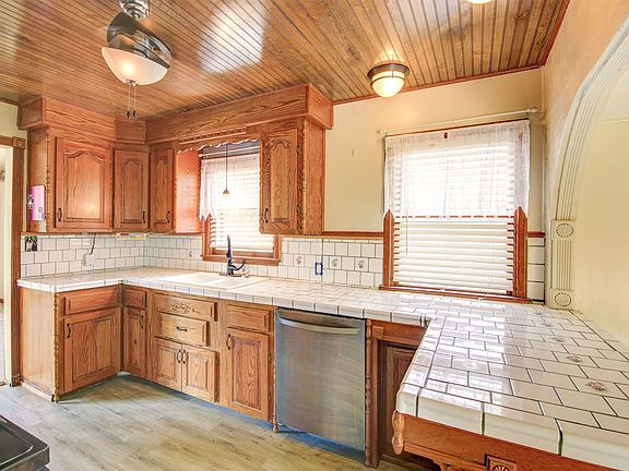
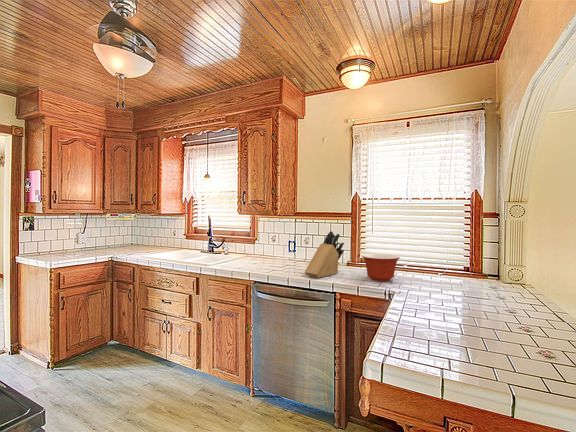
+ knife block (325, 252)
+ mixing bowl (380, 267)
